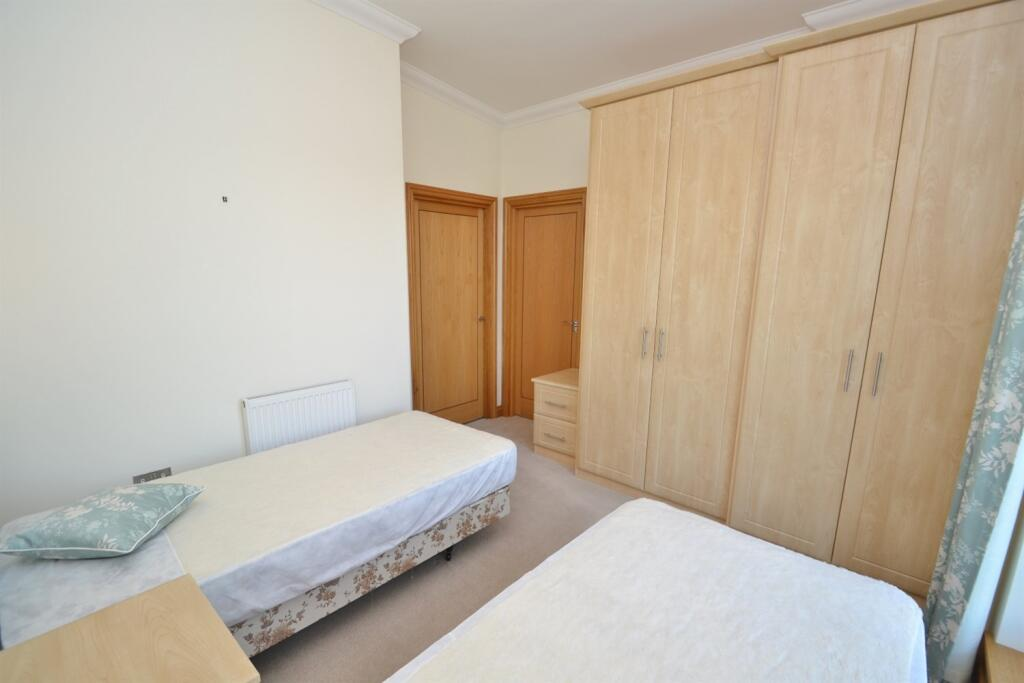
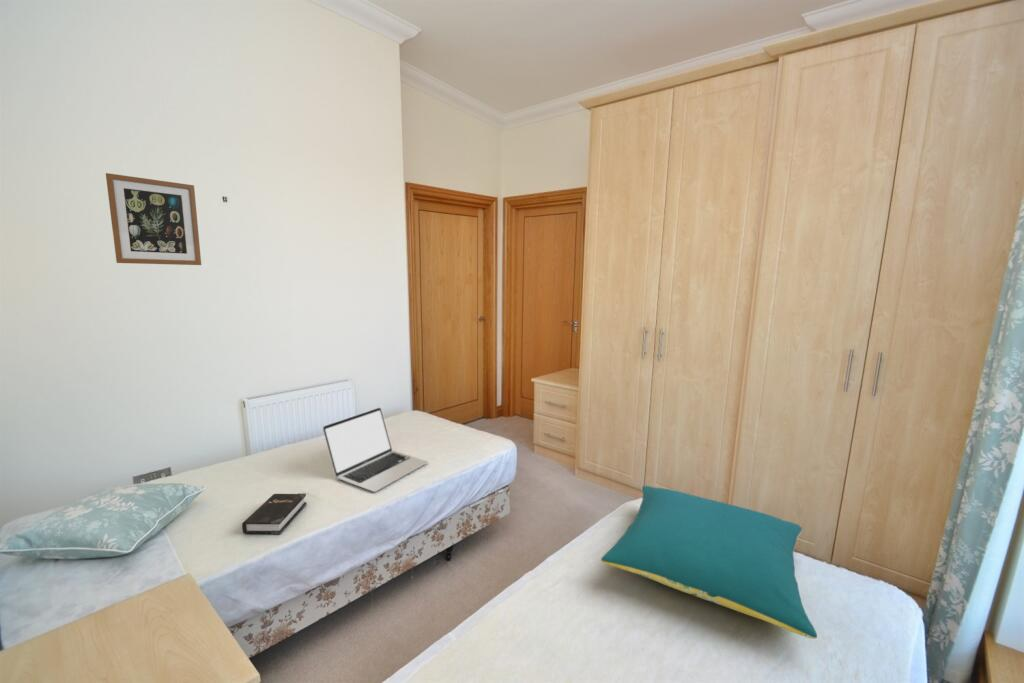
+ pillow (707, 542)
+ laptop (377, 445)
+ wall art (156, 222)
+ hardback book (276, 512)
